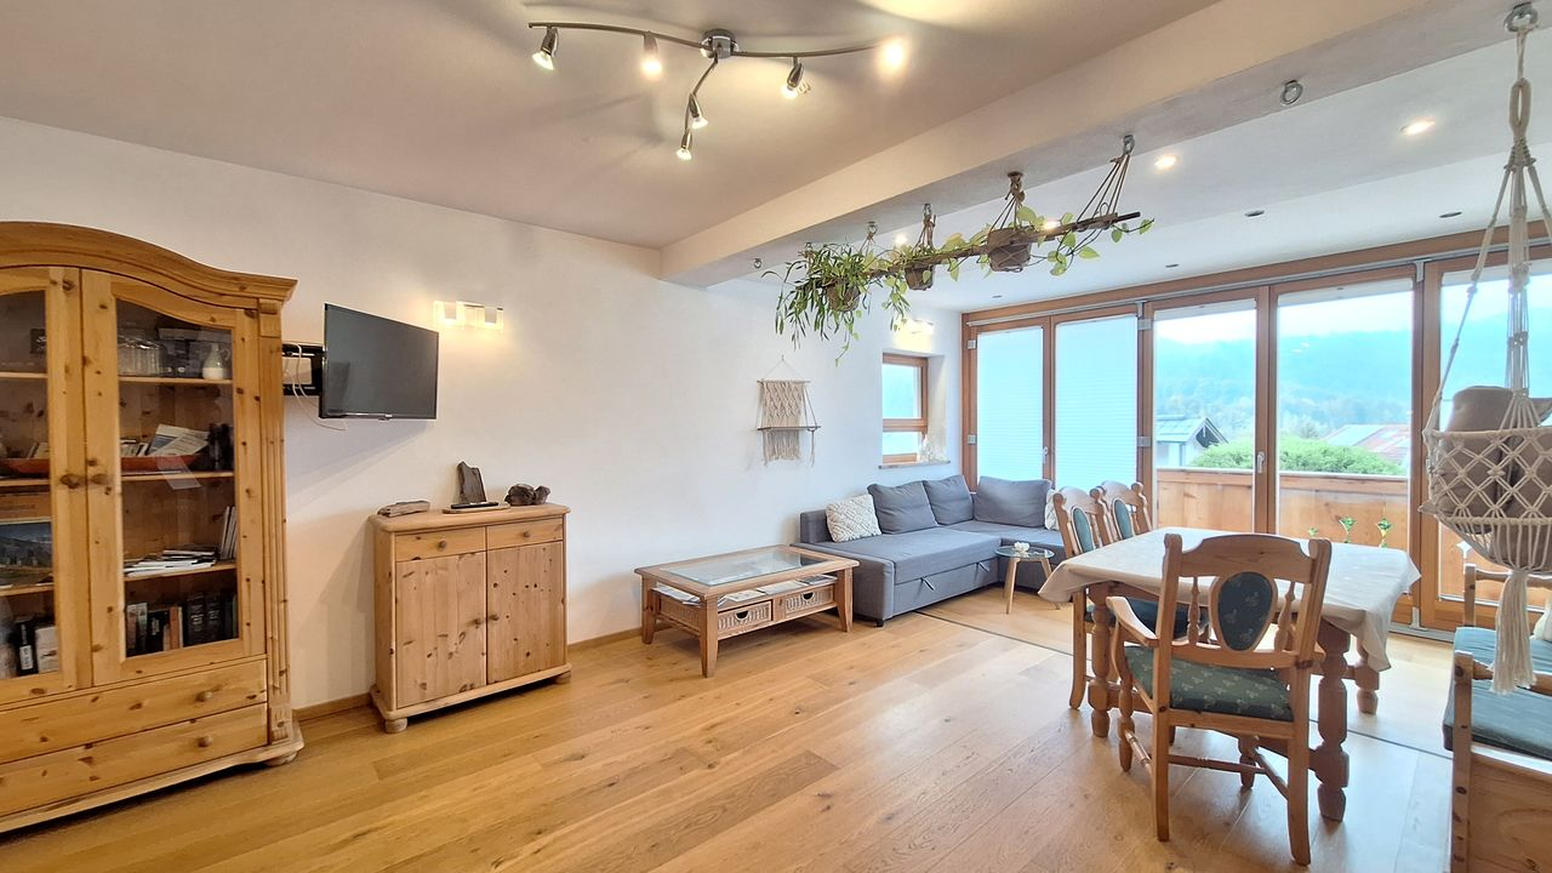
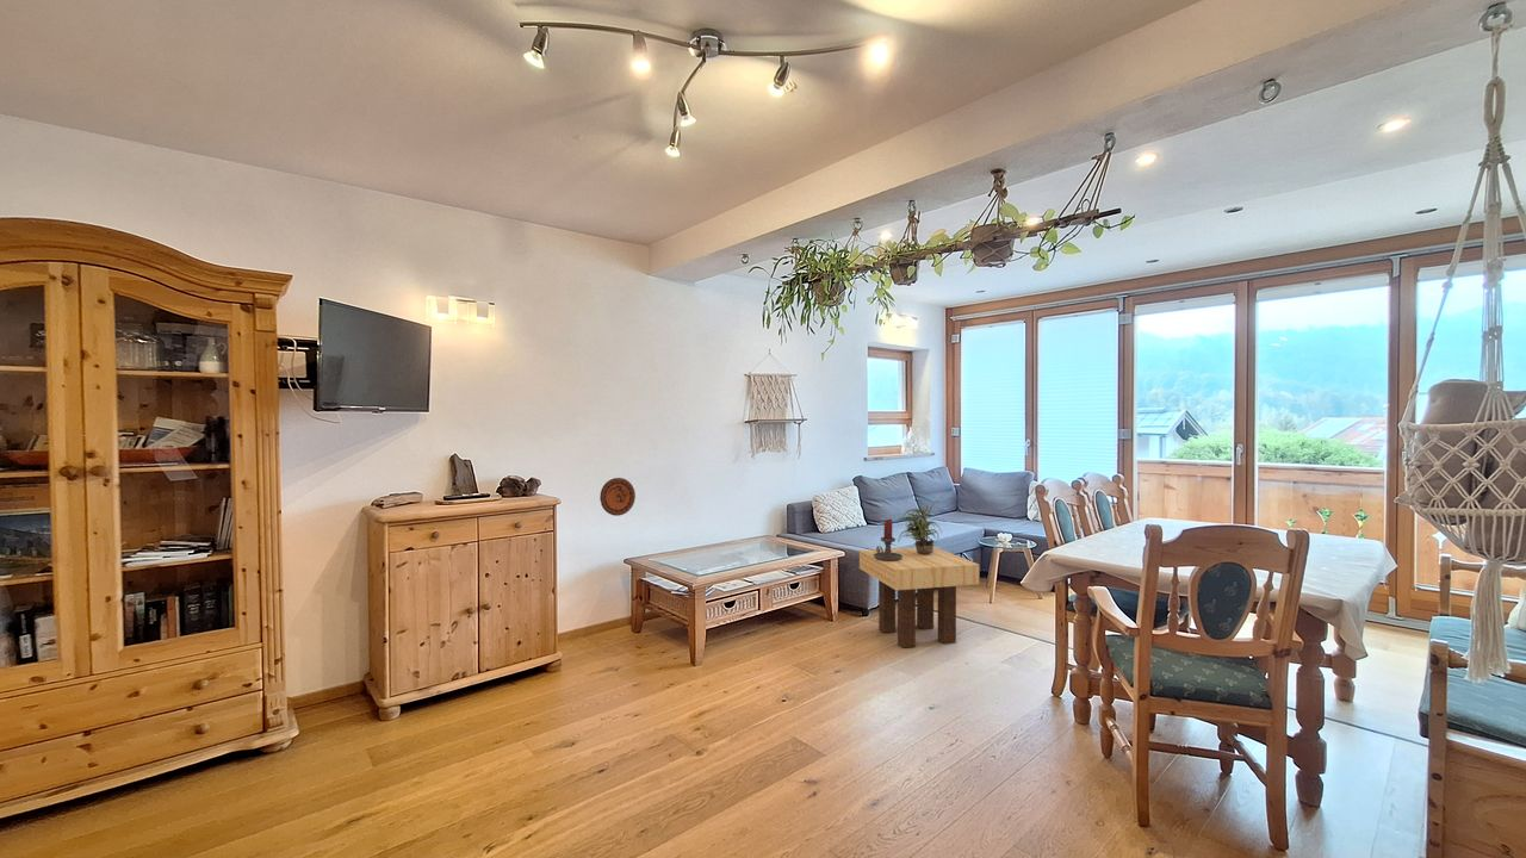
+ decorative plate (618, 496)
+ potted plant (920, 527)
+ candle holder (886, 537)
+ side table (917, 596)
